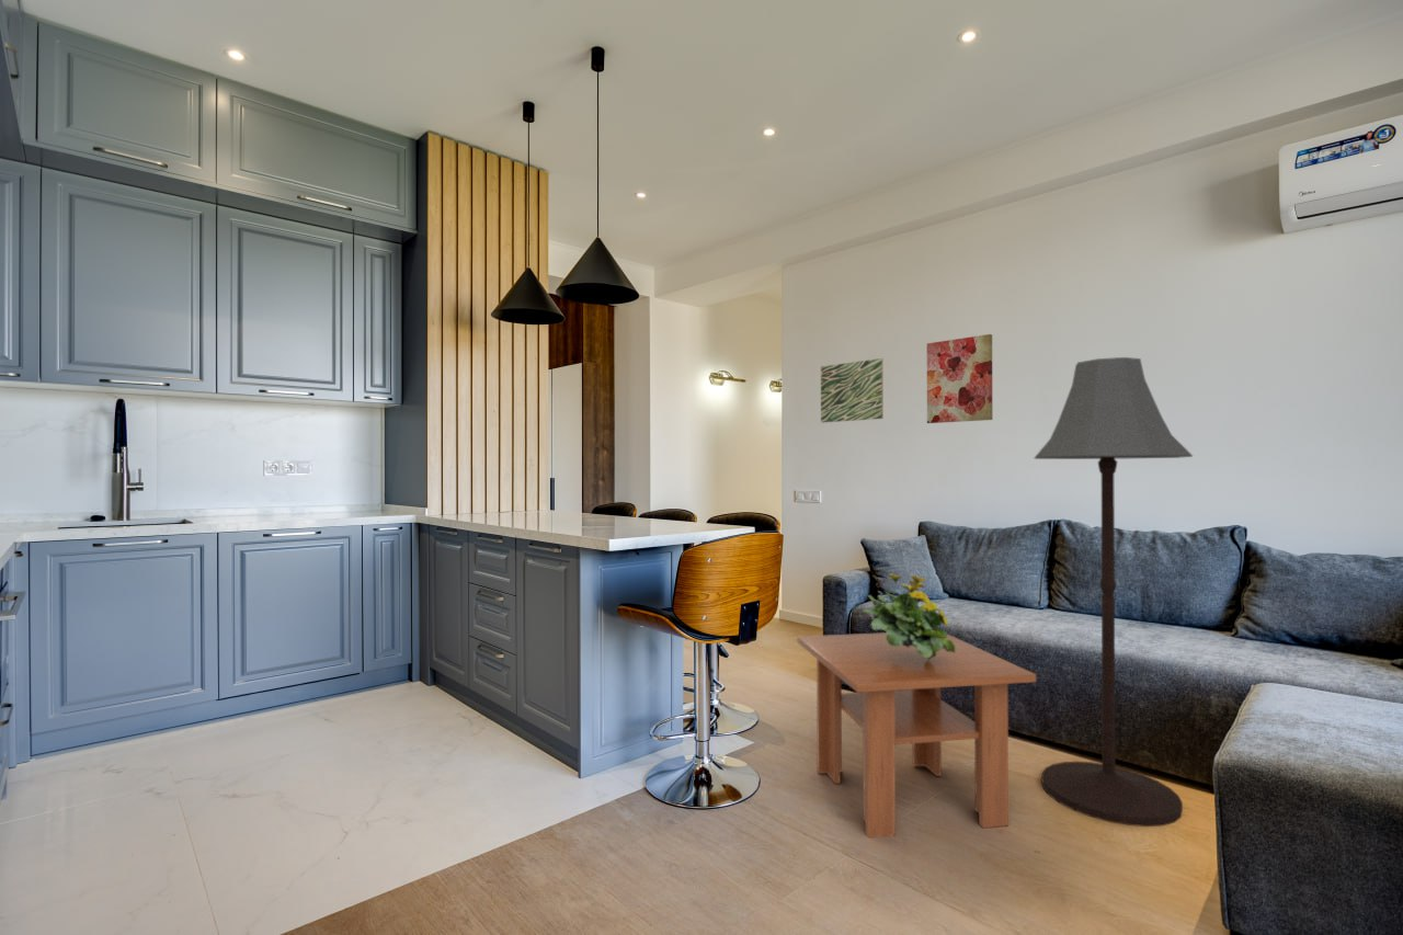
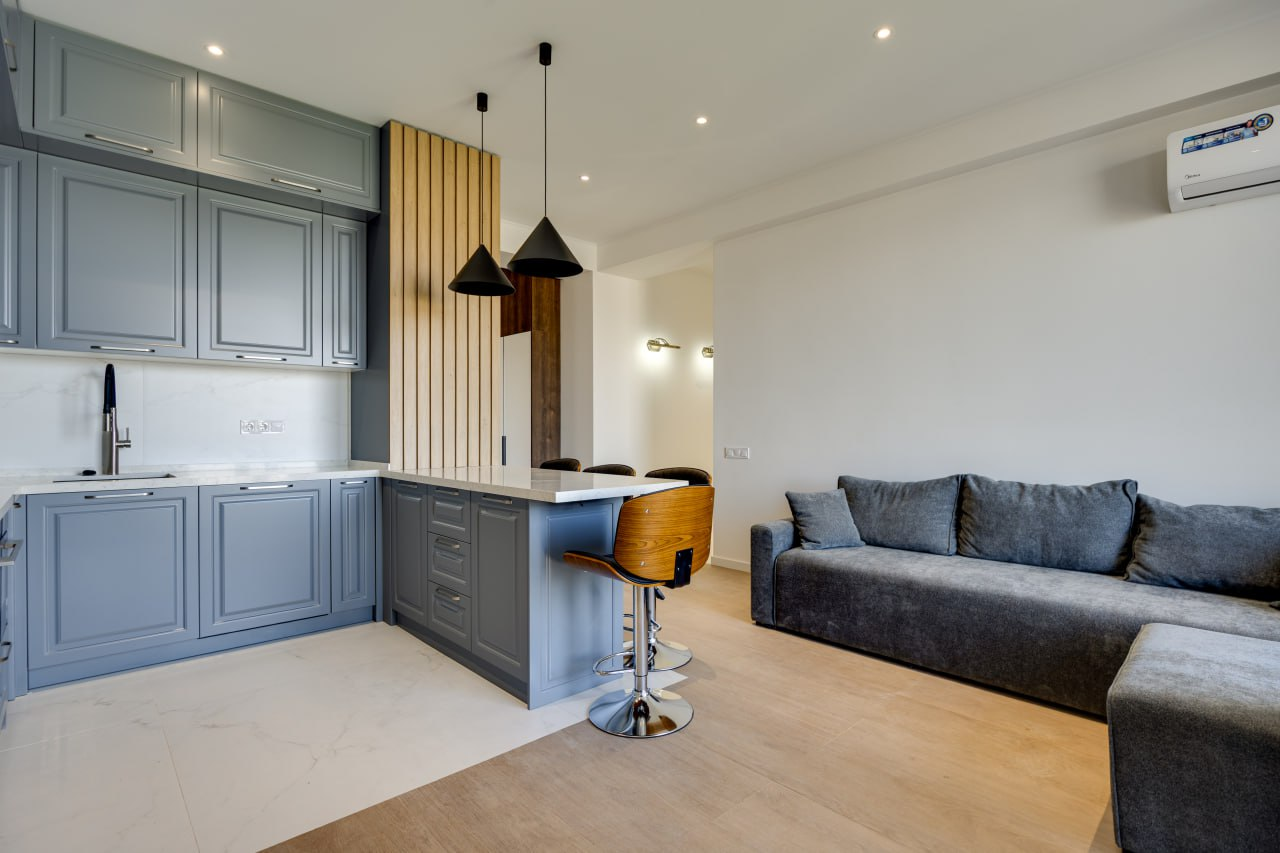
- flowering plant (903, 617)
- wall art (958, 380)
- coffee table (904, 725)
- wall art (851, 391)
- floor lamp (1107, 578)
